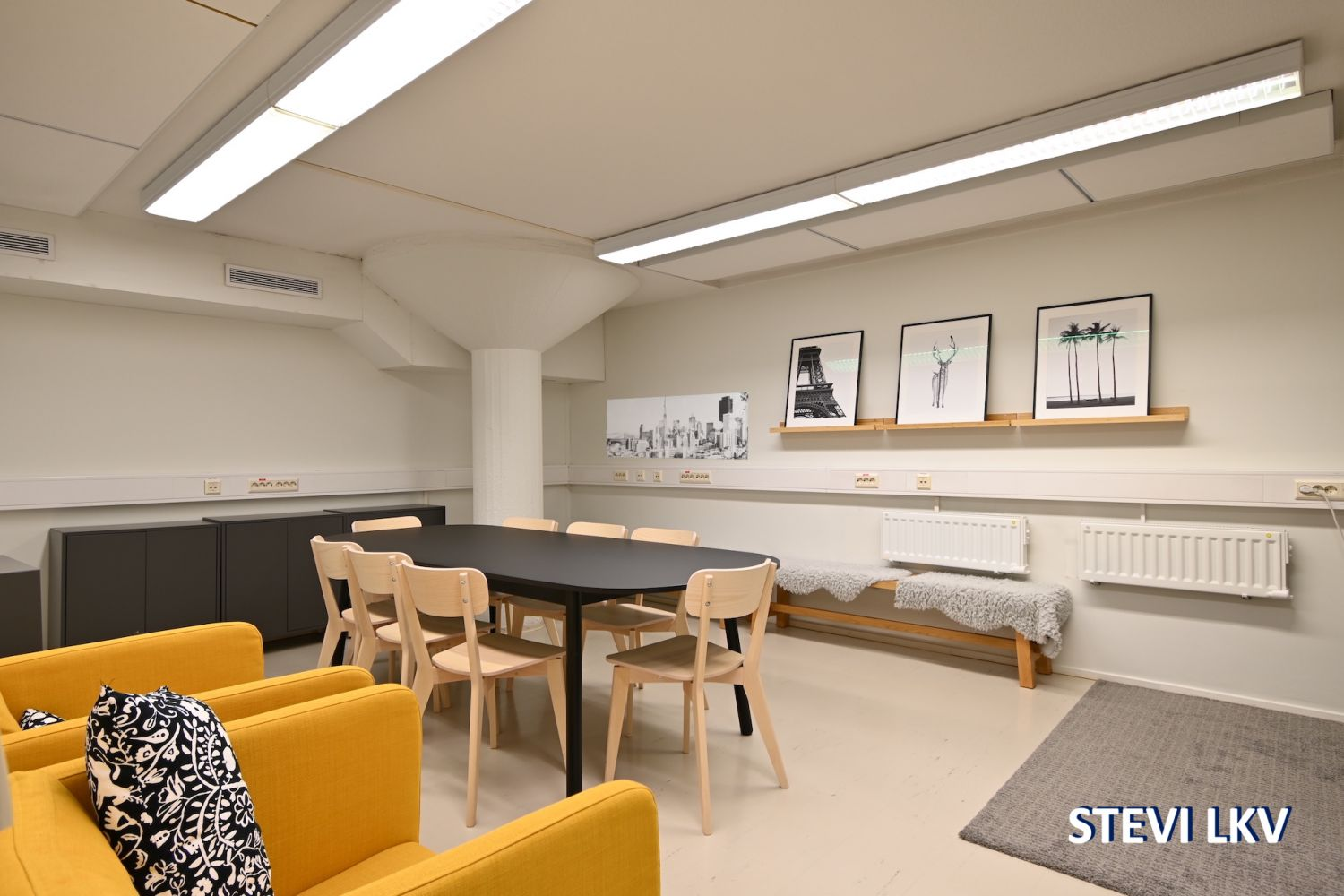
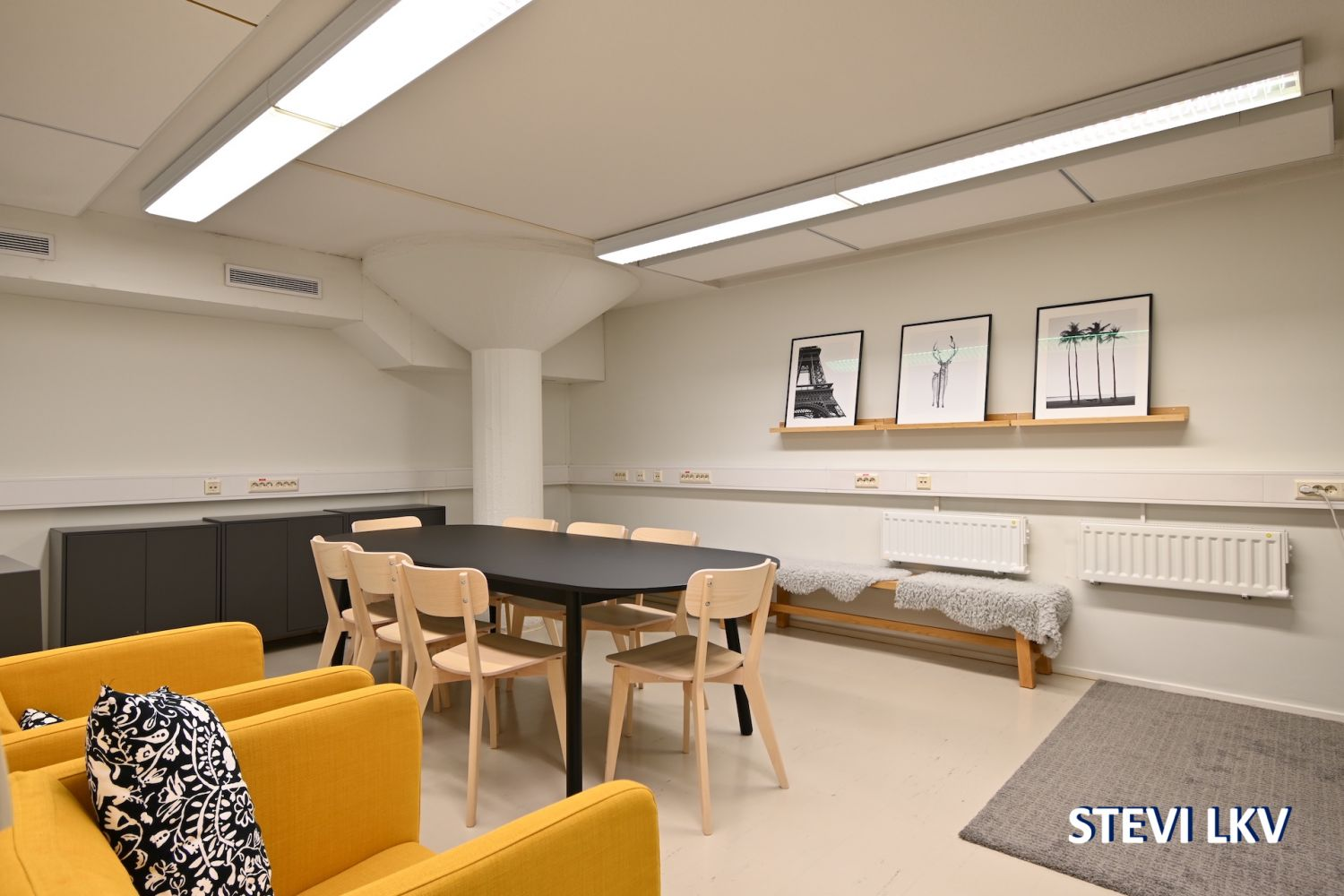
- wall art (671, 426)
